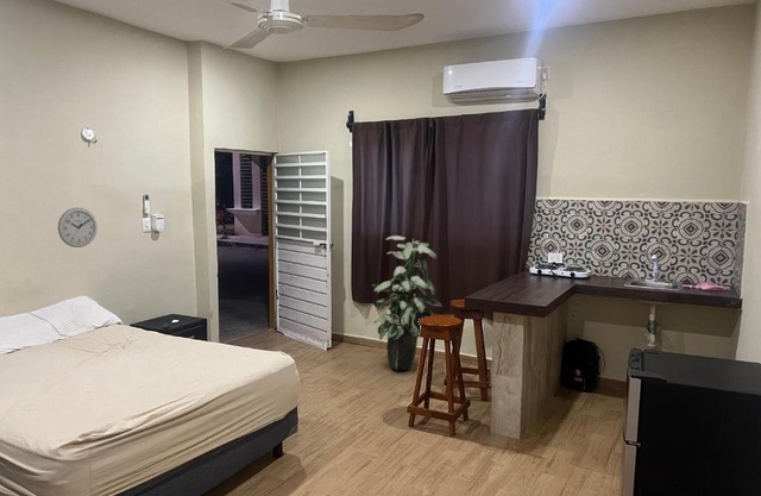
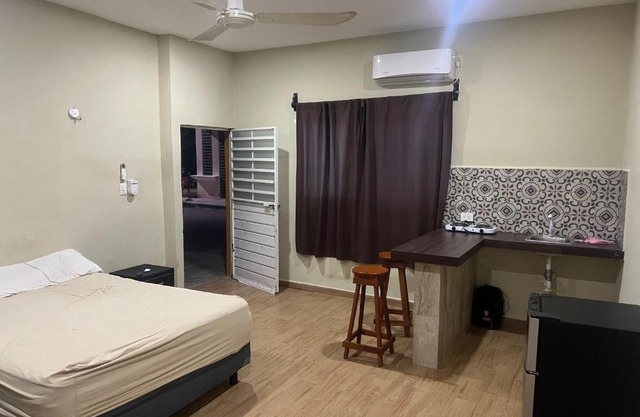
- indoor plant (403, 302)
- wall clock (78, 227)
